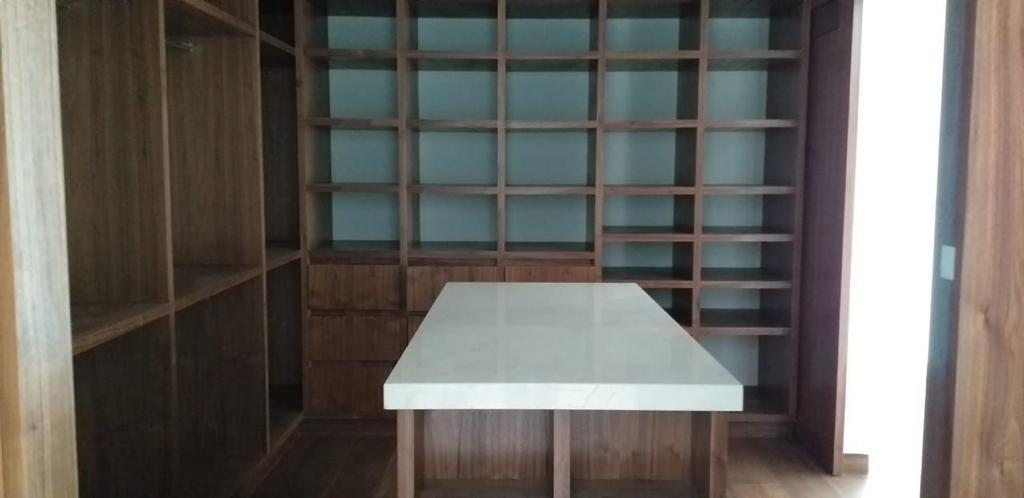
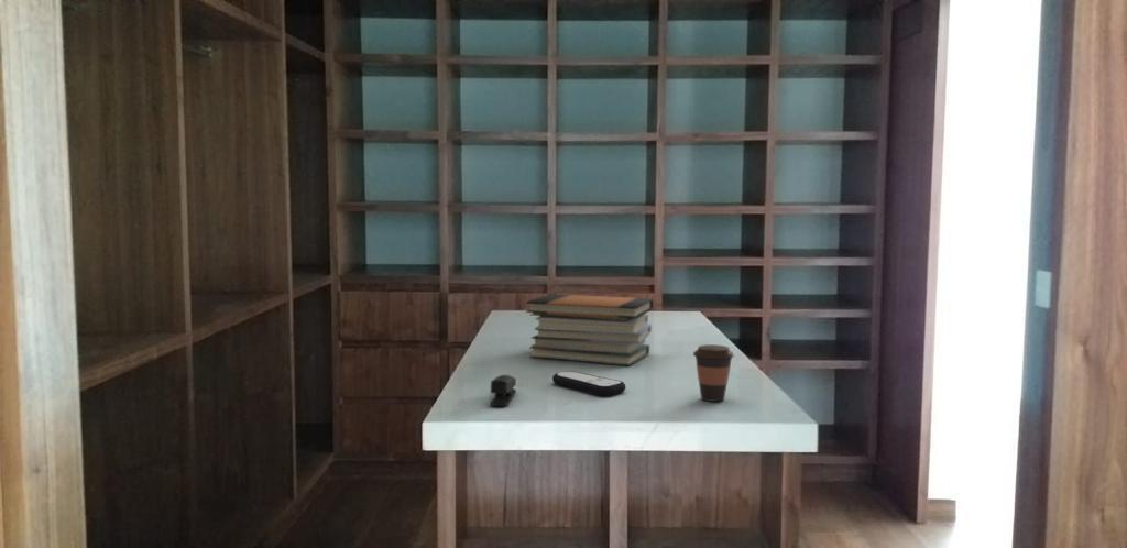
+ remote control (587, 382)
+ stapler (503, 385)
+ book stack (591, 328)
+ coffee cup (713, 373)
